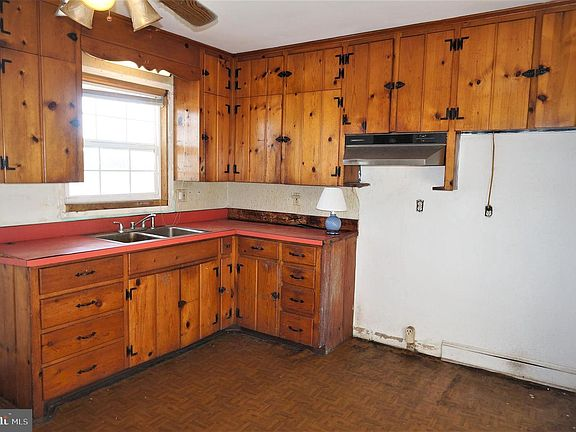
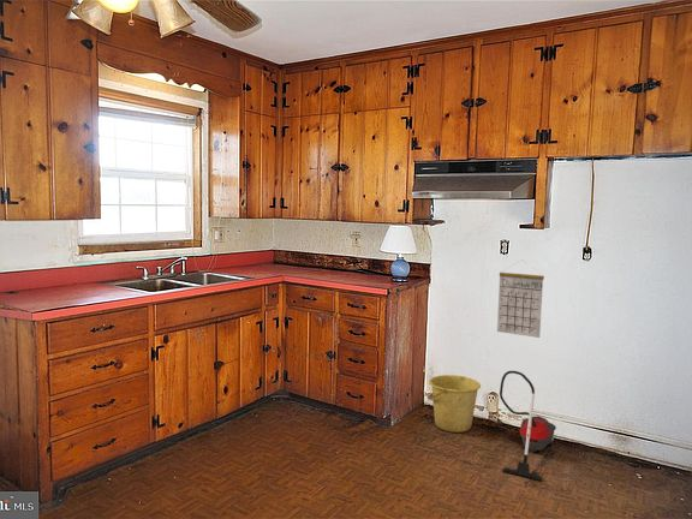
+ calendar (519, 297)
+ bucket (453, 404)
+ vacuum cleaner (524, 412)
